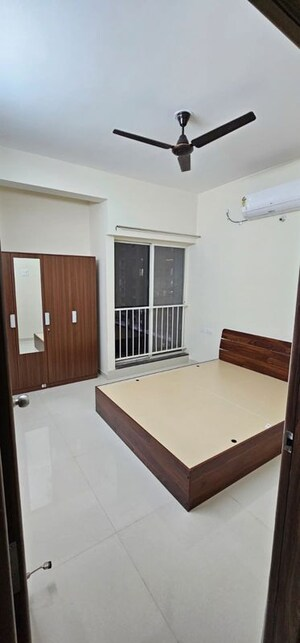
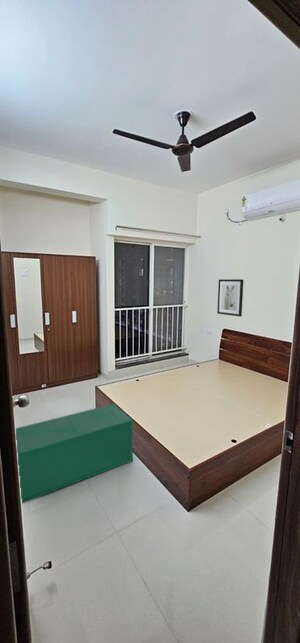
+ wall art (229, 297)
+ storage bin (73, 446)
